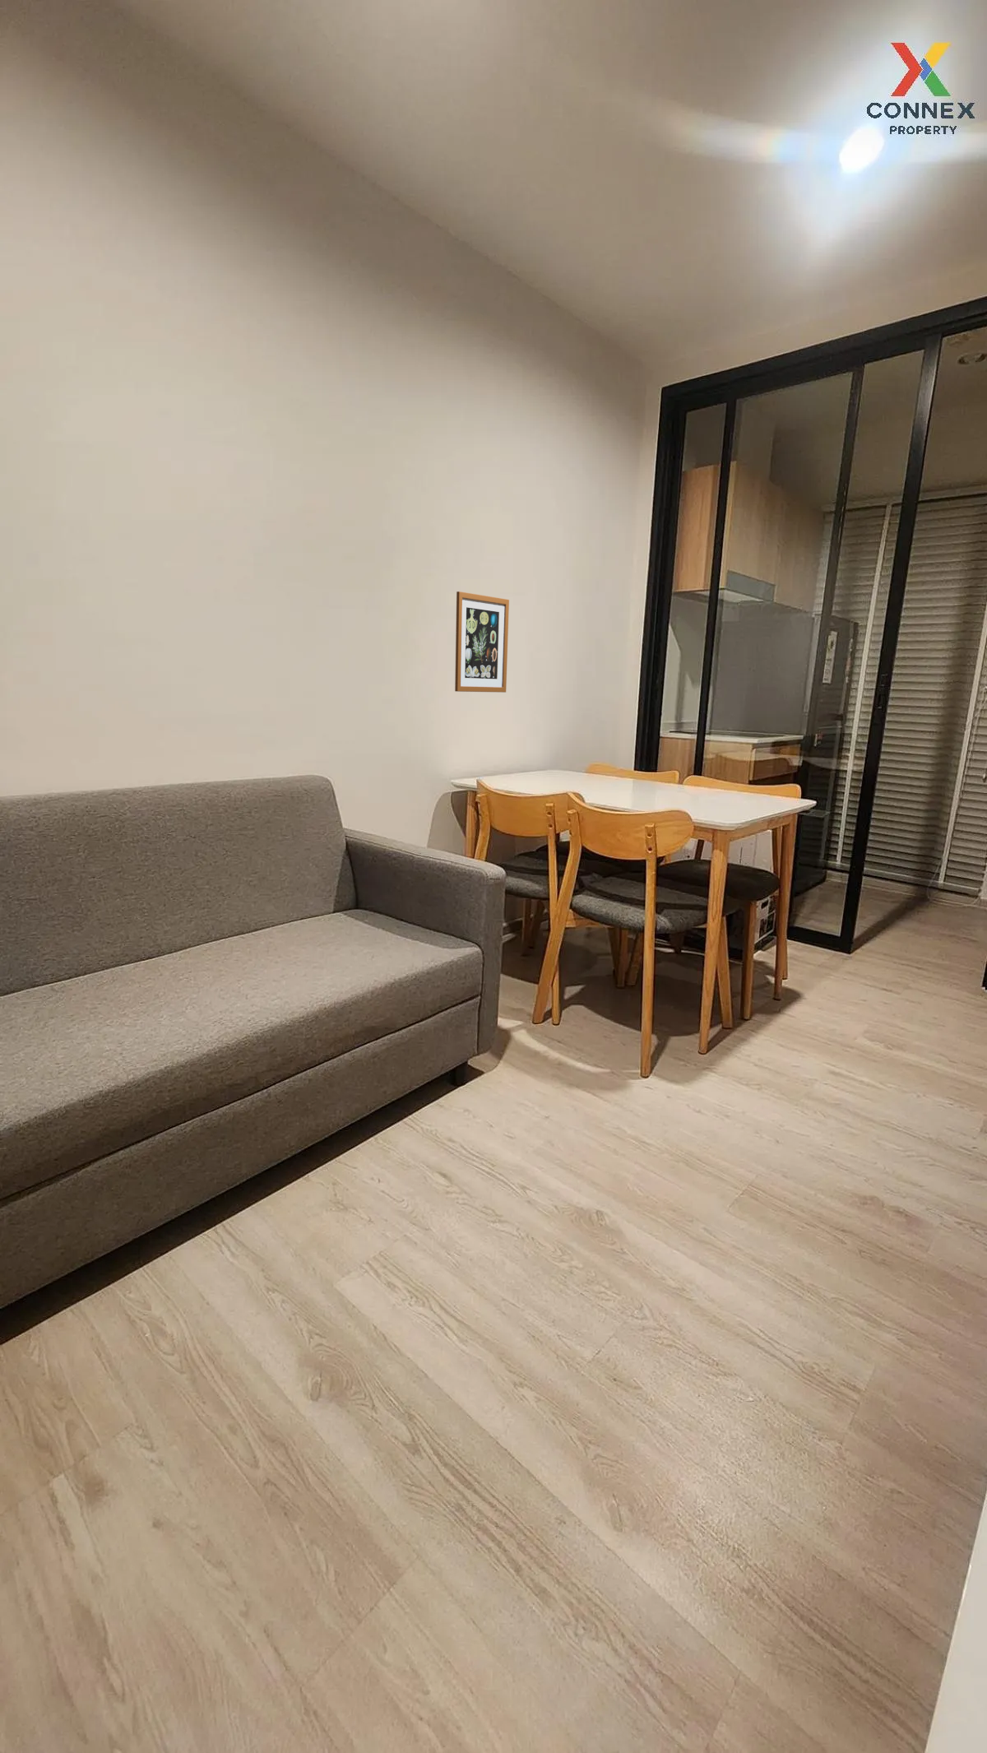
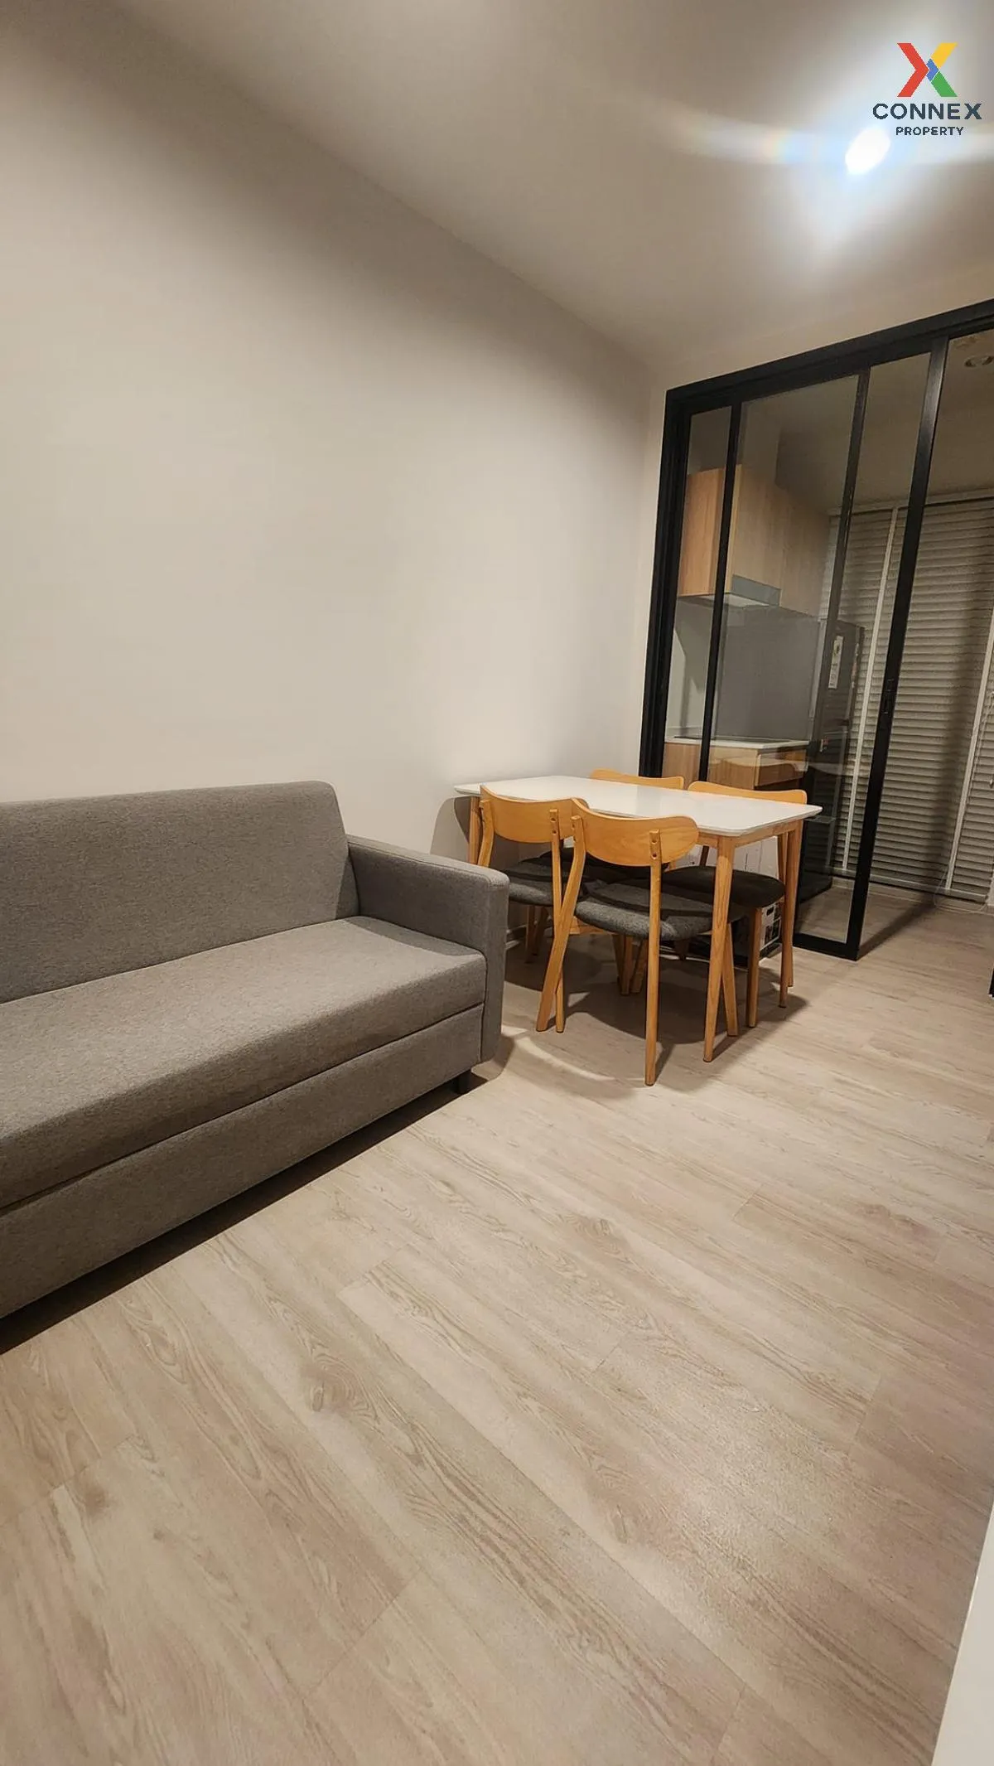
- wall art (481, 644)
